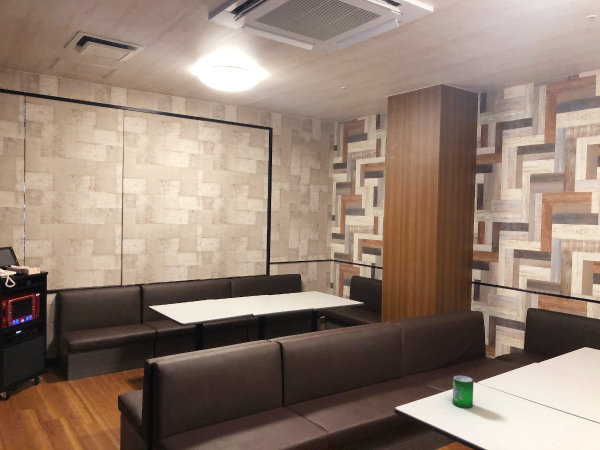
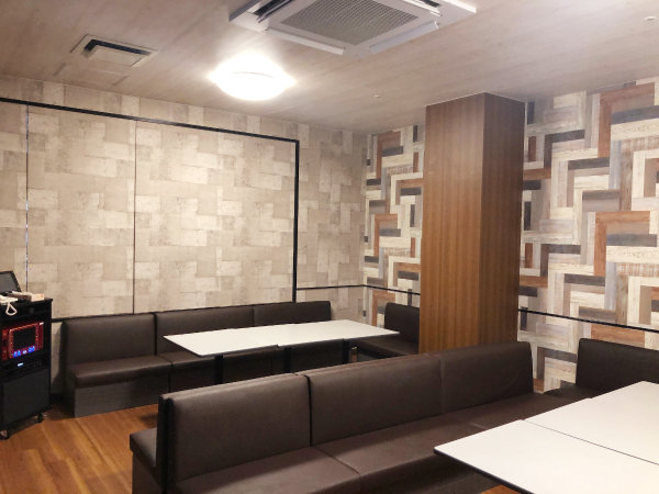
- beverage can (462, 391)
